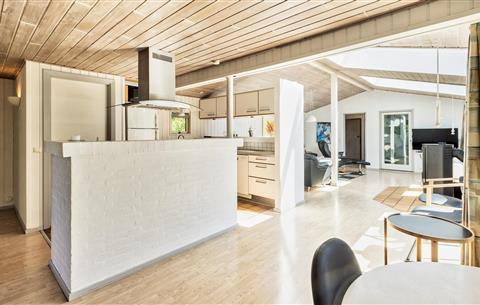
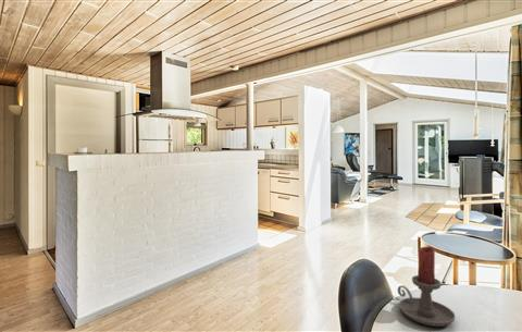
+ candle holder (420, 278)
